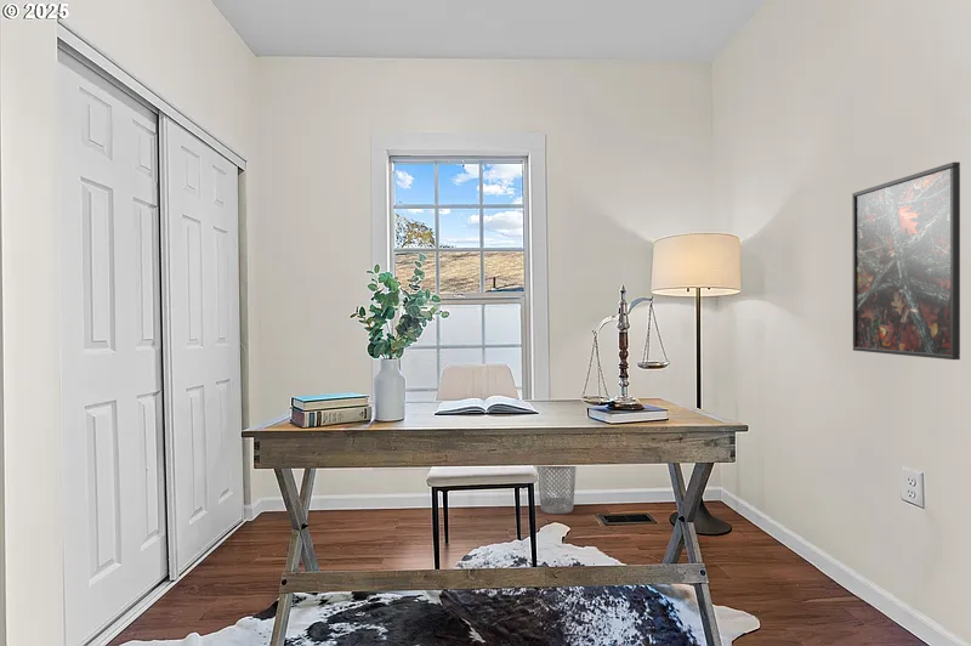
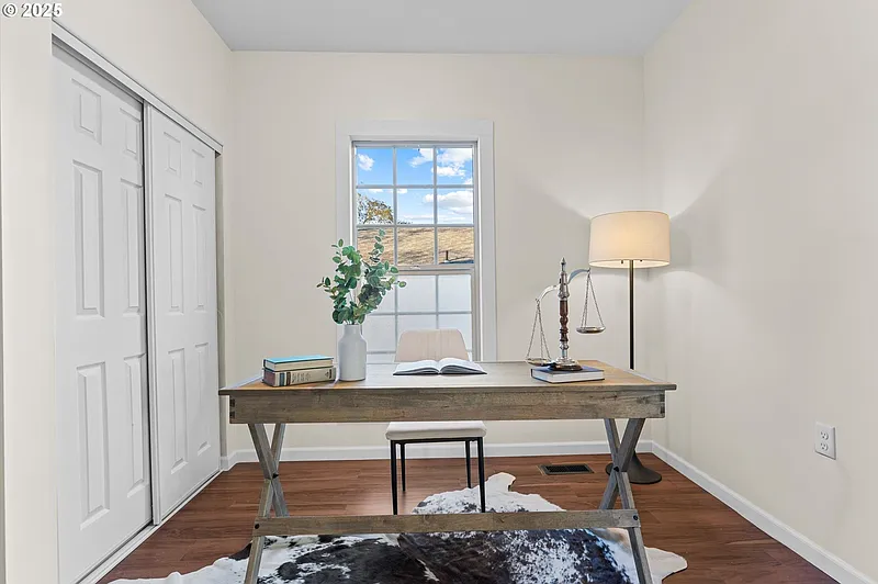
- wastebasket (556, 484)
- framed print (899, 267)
